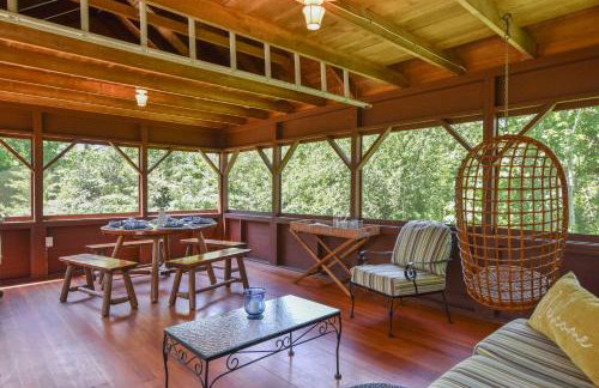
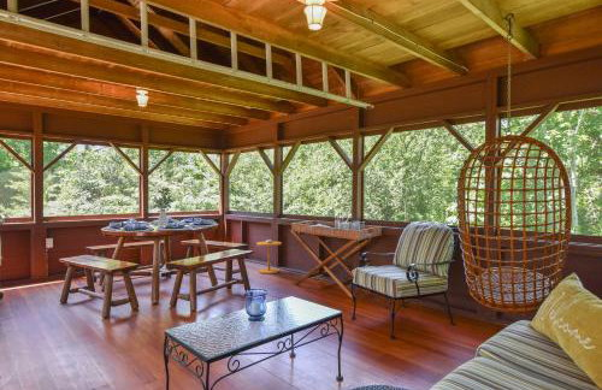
+ side table (268, 255)
